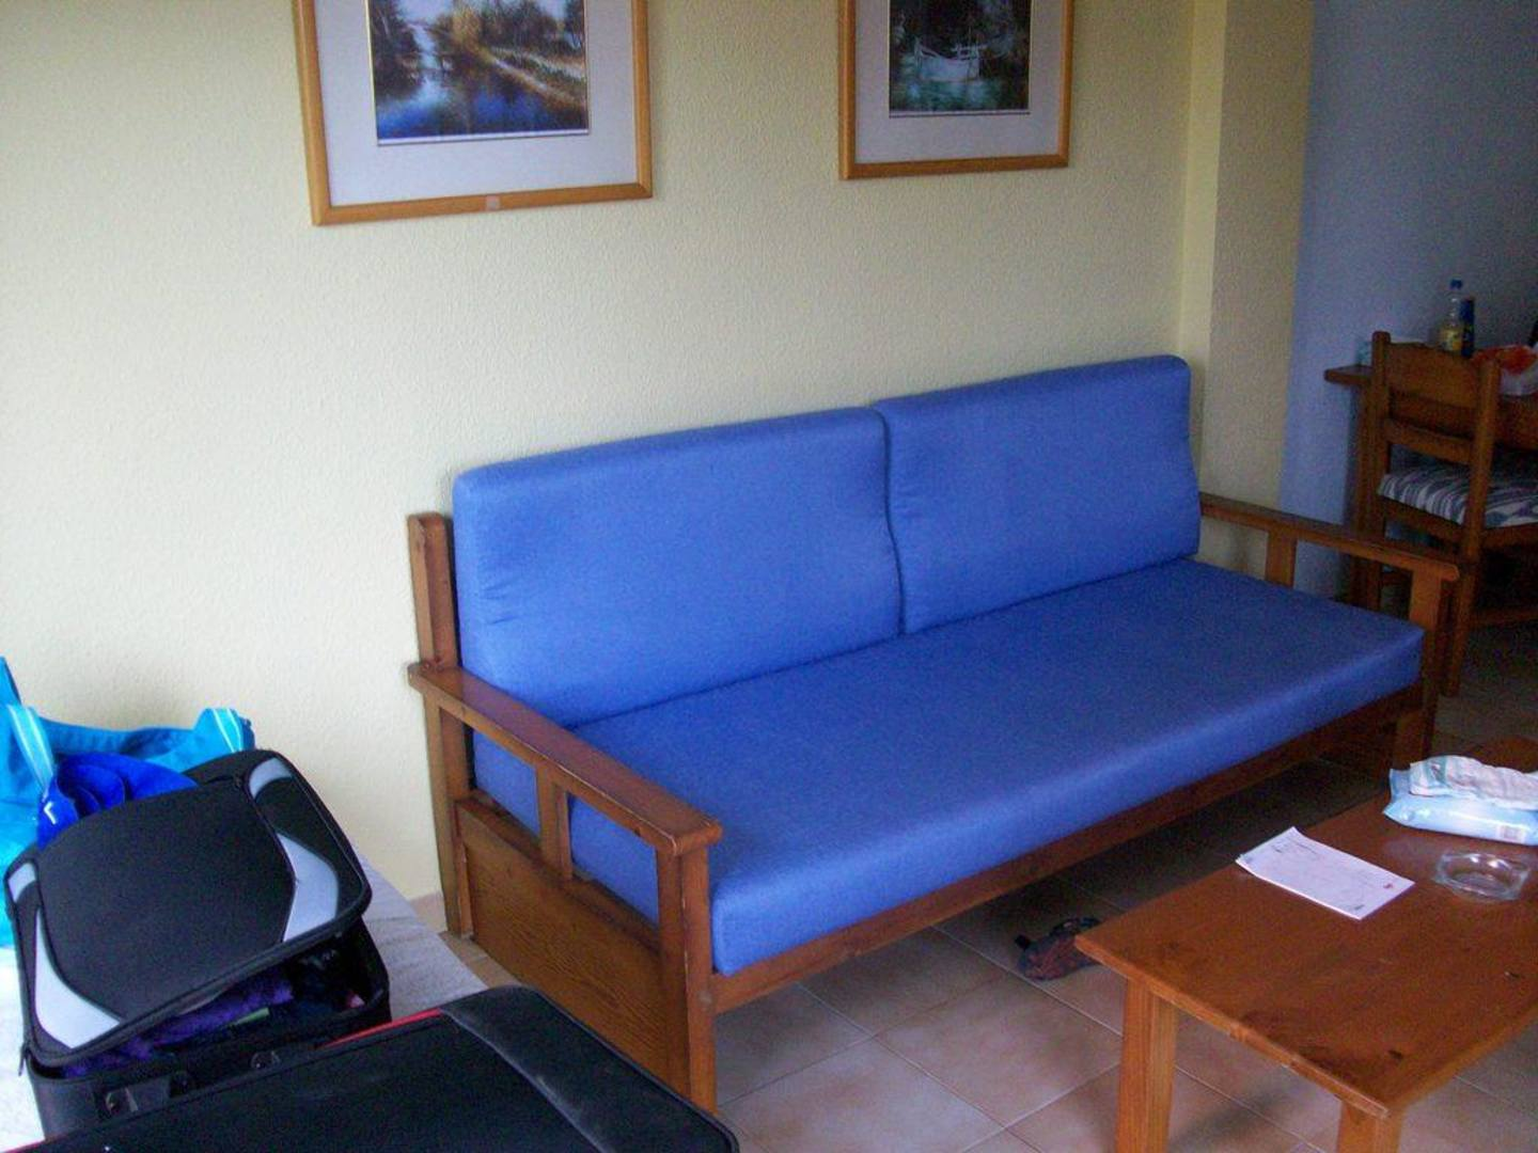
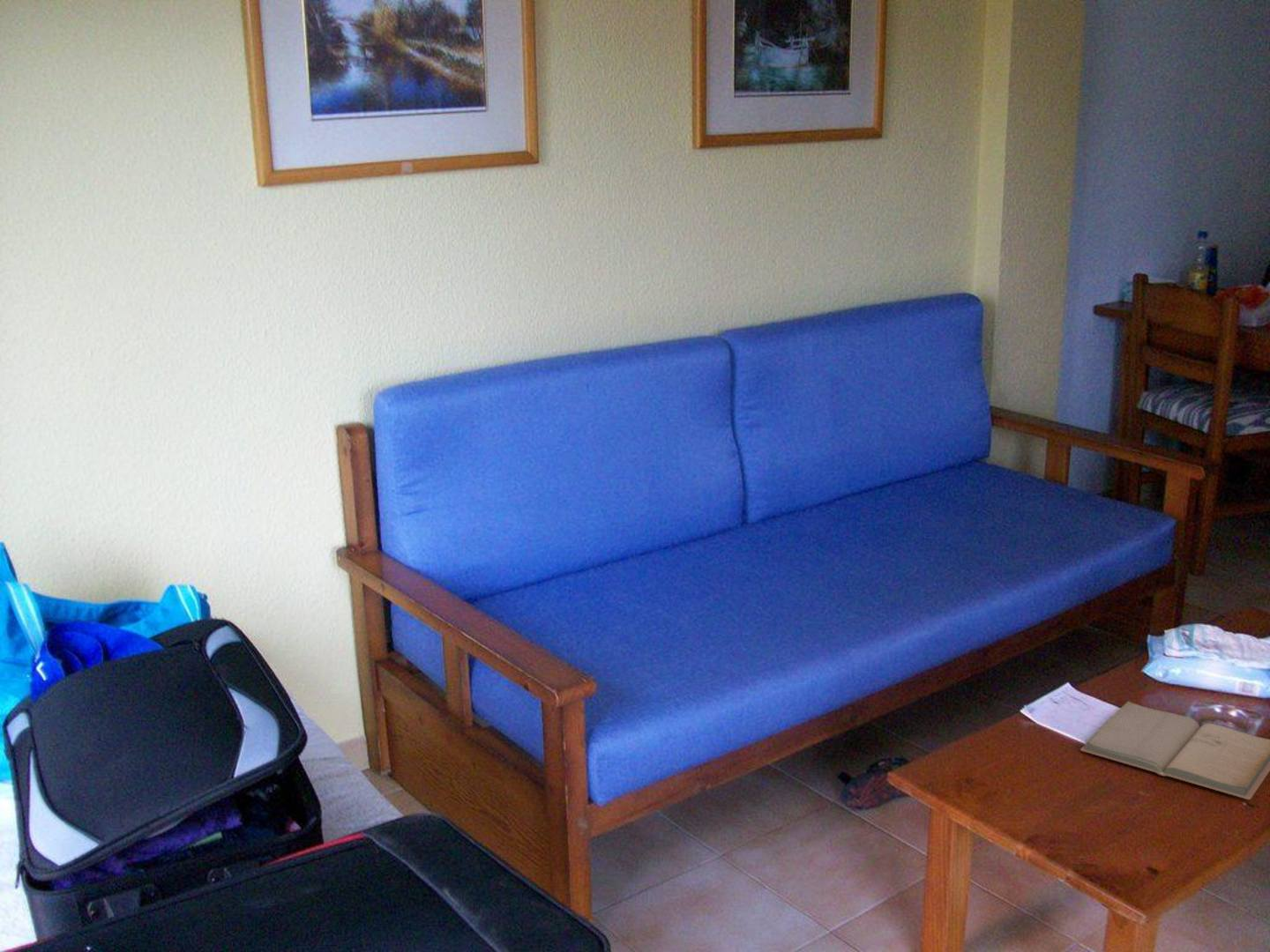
+ book (1182, 746)
